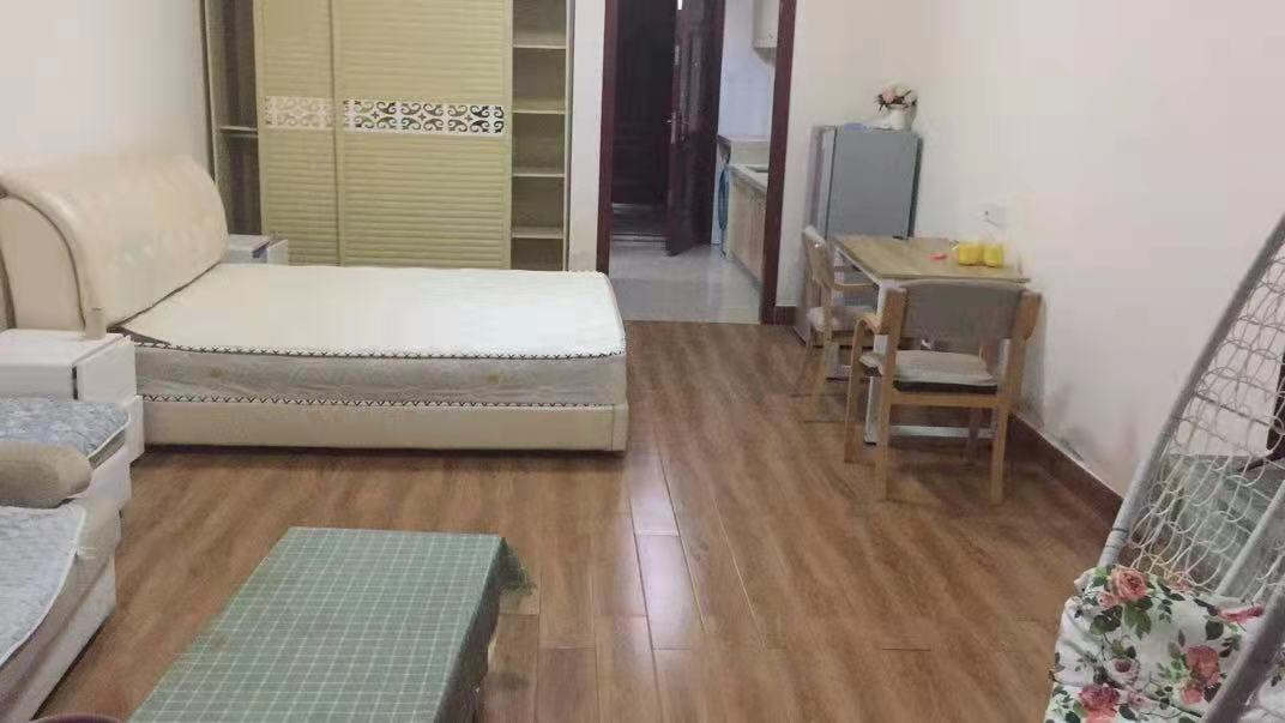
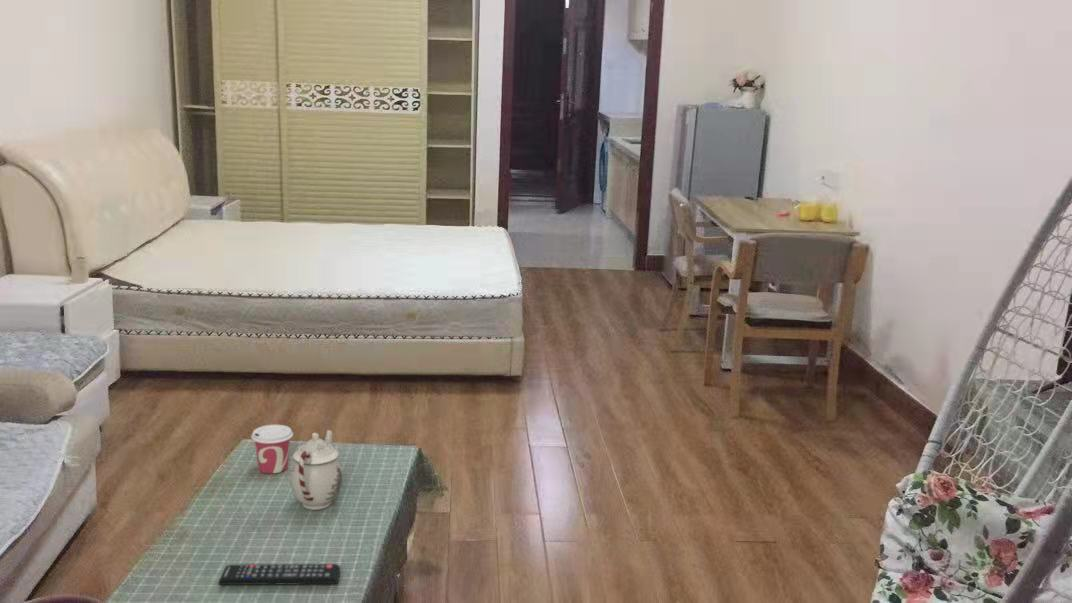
+ remote control (280, 575)
+ teapot (316, 467)
+ cup (272, 449)
